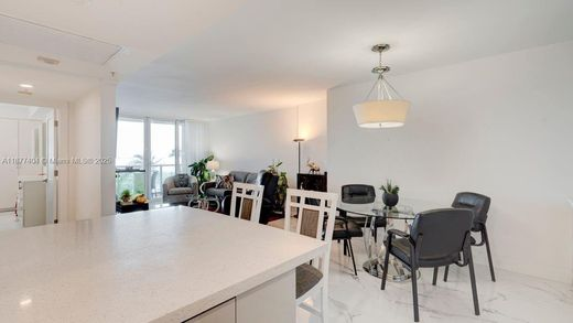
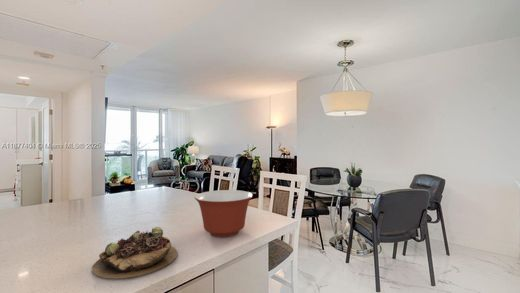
+ mixing bowl (224, 213)
+ succulent plant (137, 245)
